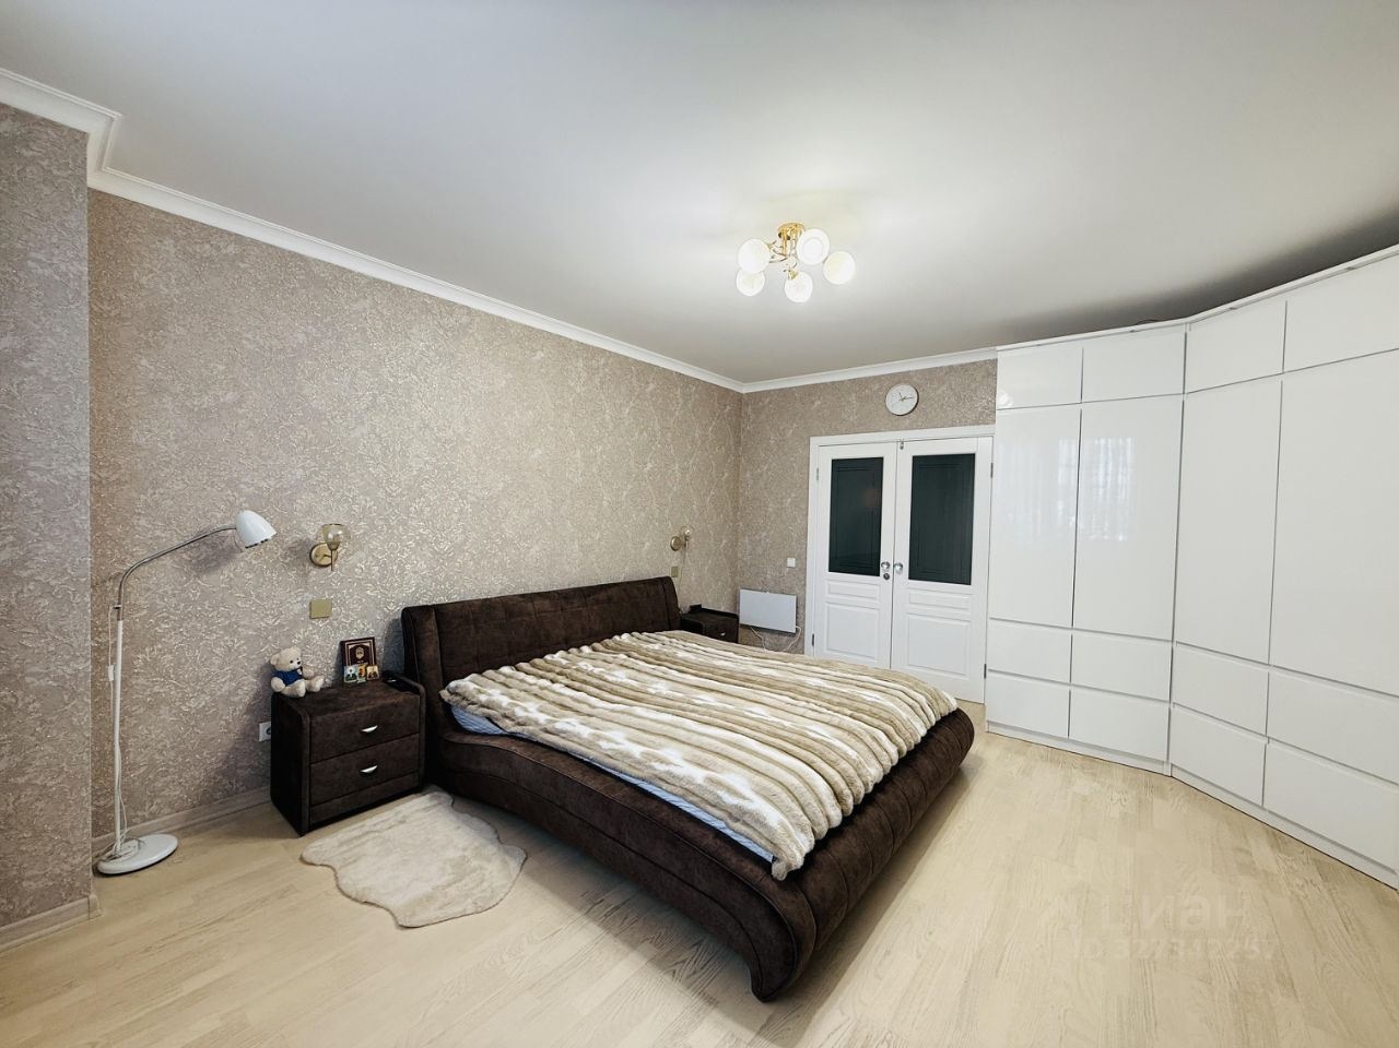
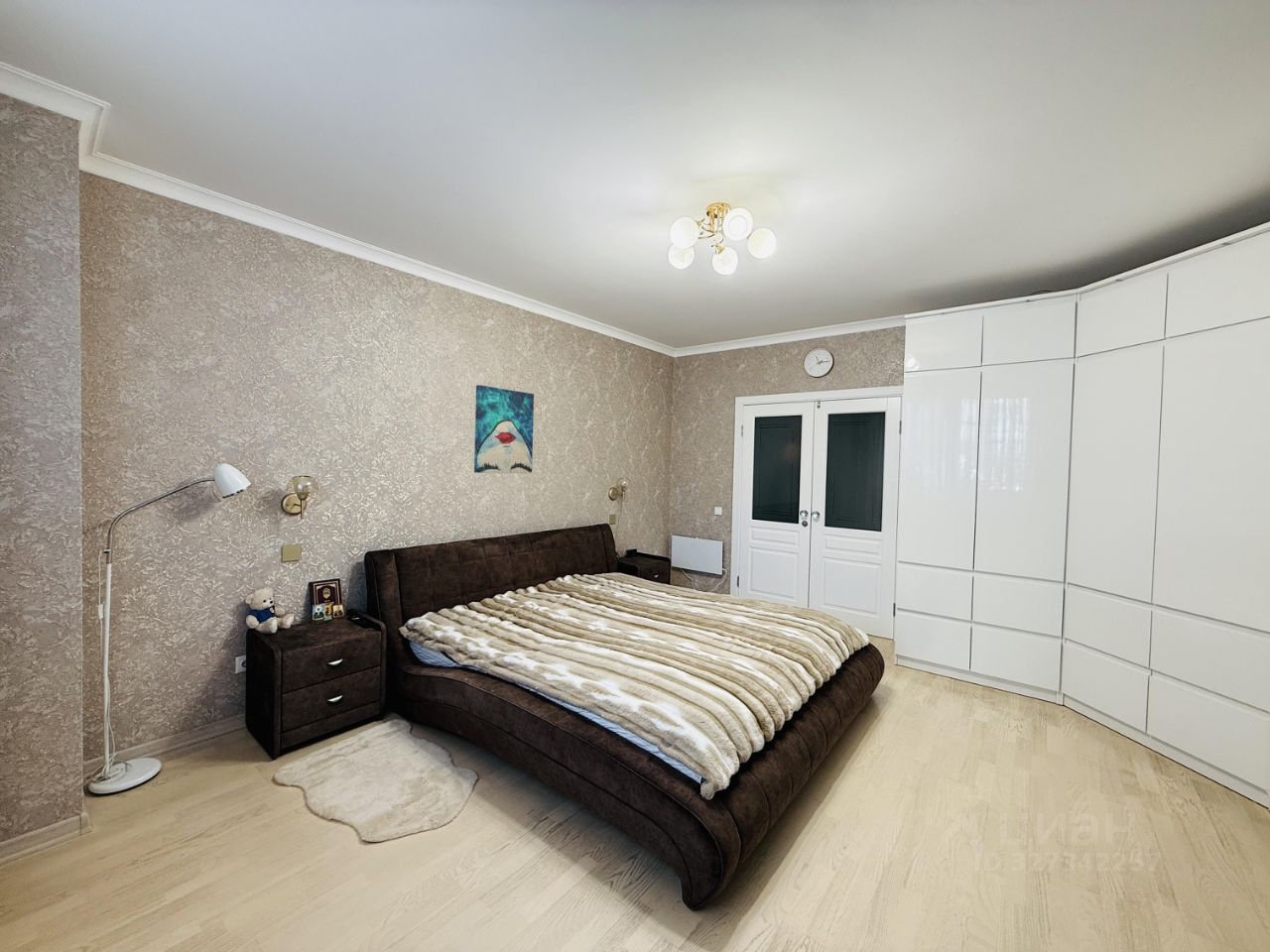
+ wall art (505, 431)
